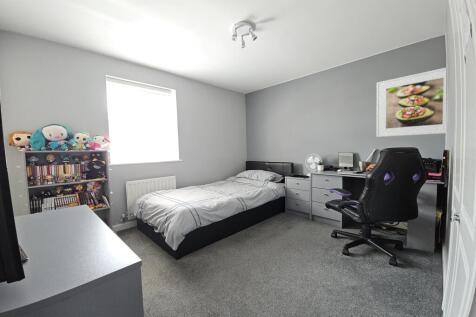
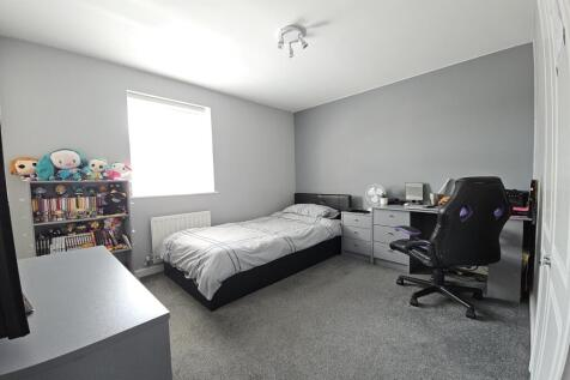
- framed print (412, 105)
